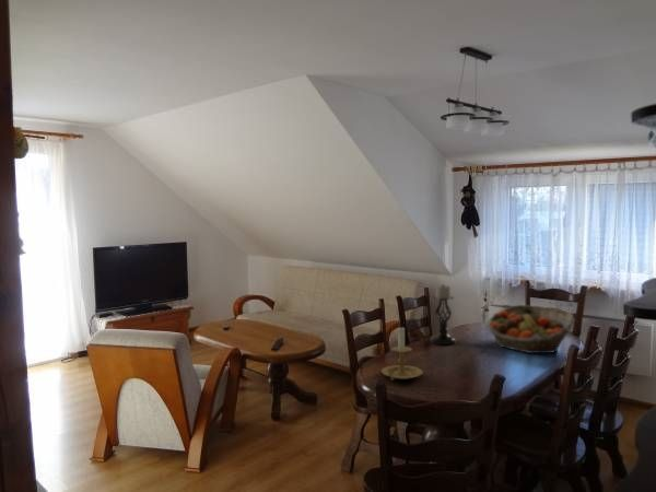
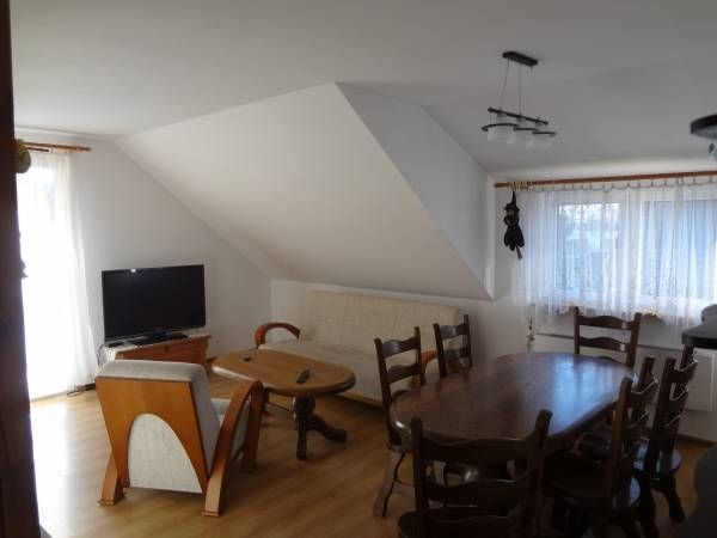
- candle holder (443, 313)
- fruit basket (528, 328)
- candle holder (401, 351)
